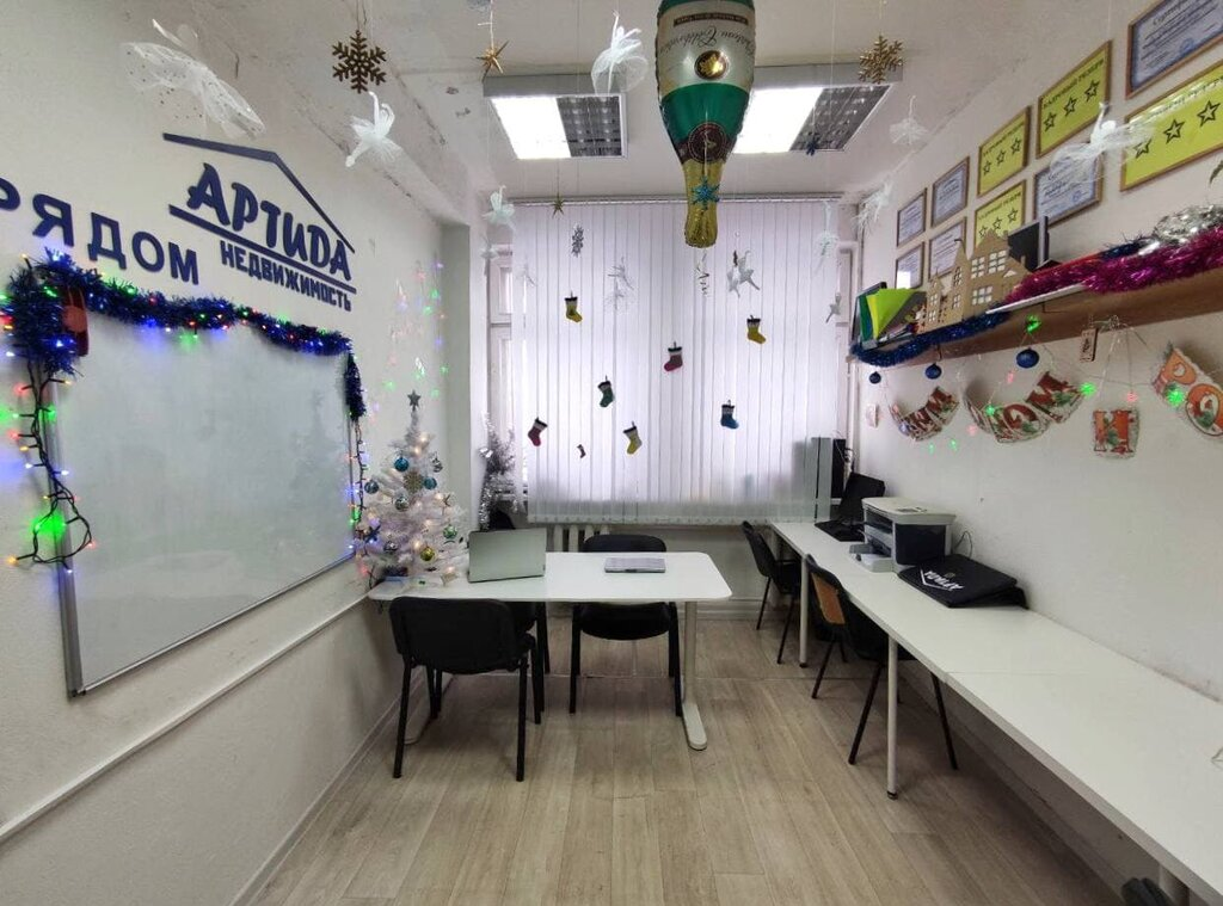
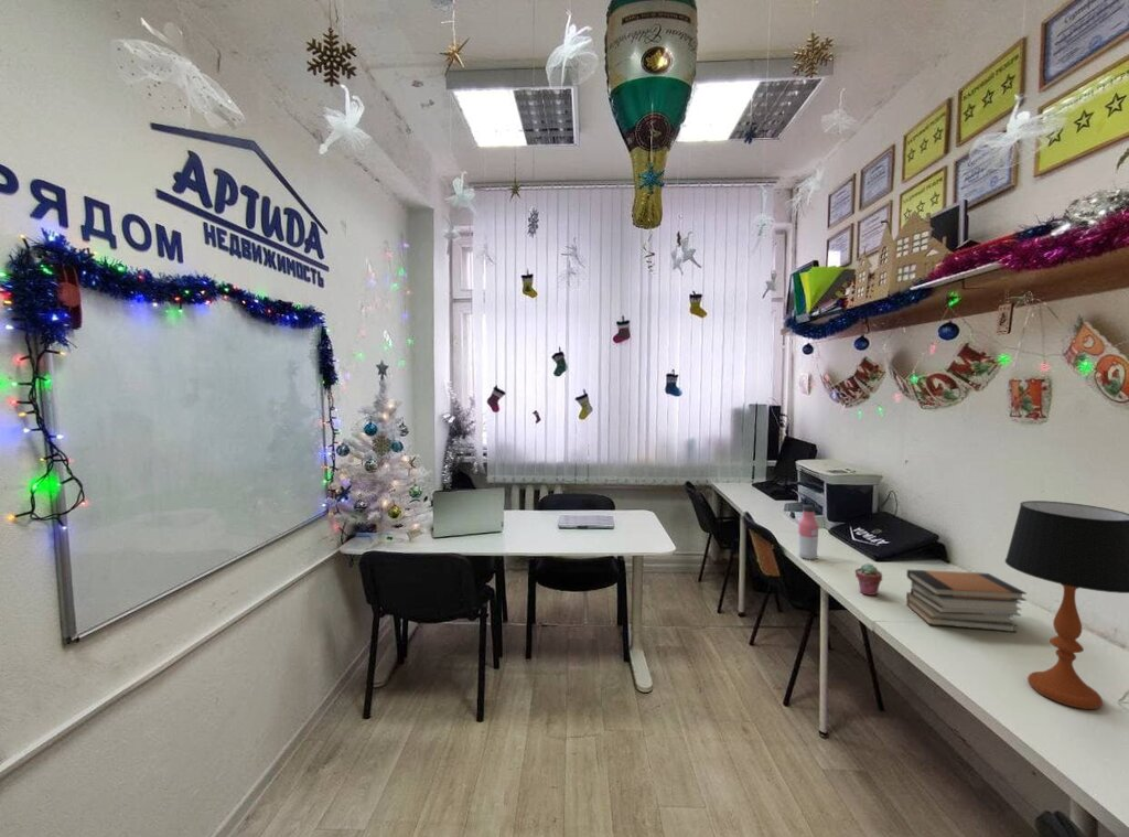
+ potted succulent (868, 578)
+ water bottle (808, 530)
+ book stack (961, 599)
+ table lamp (1068, 602)
